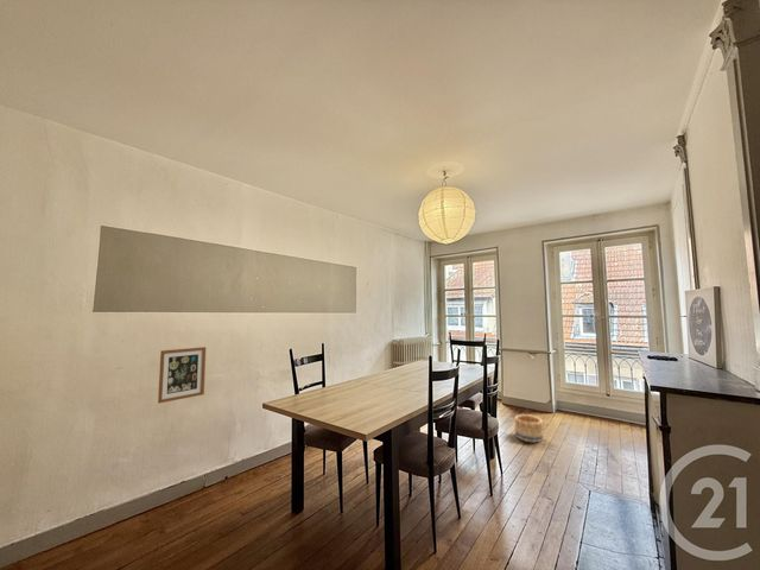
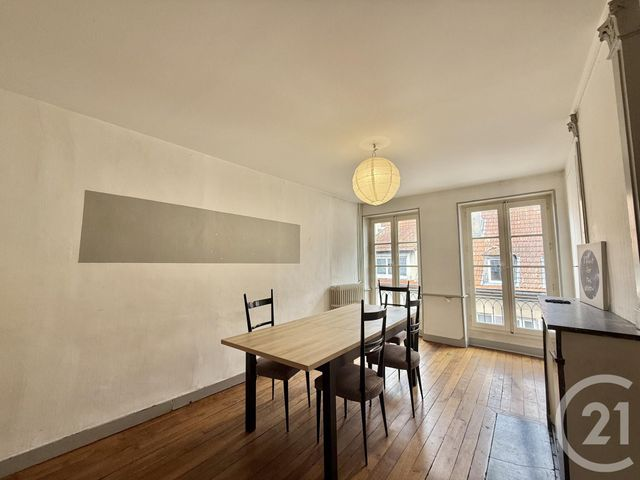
- basket (528, 428)
- wall art (183, 373)
